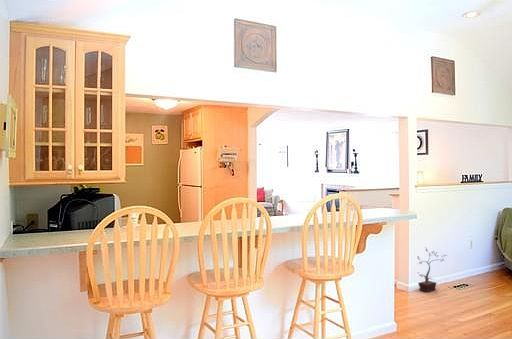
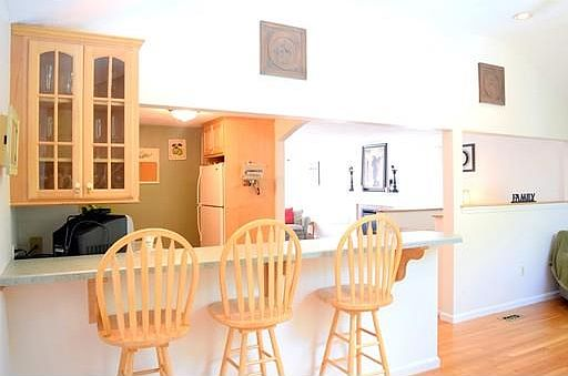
- potted plant (429, 268)
